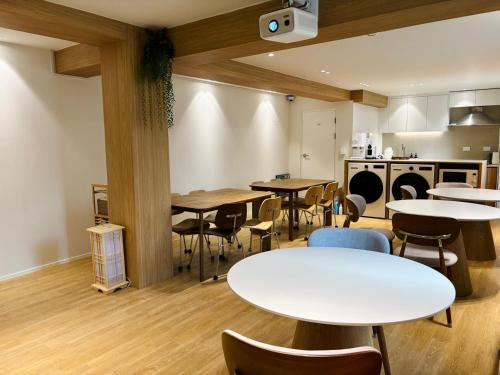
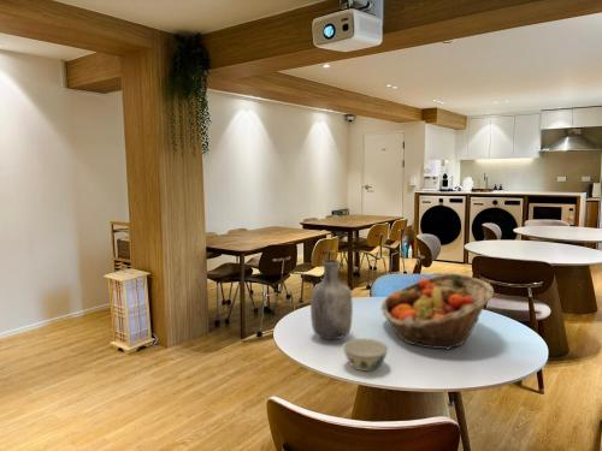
+ chinaware (365, 356)
+ vase (331, 299)
+ fruit basket (433, 307)
